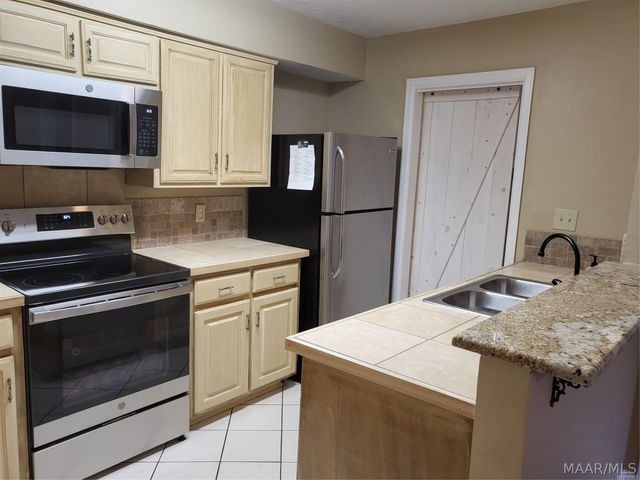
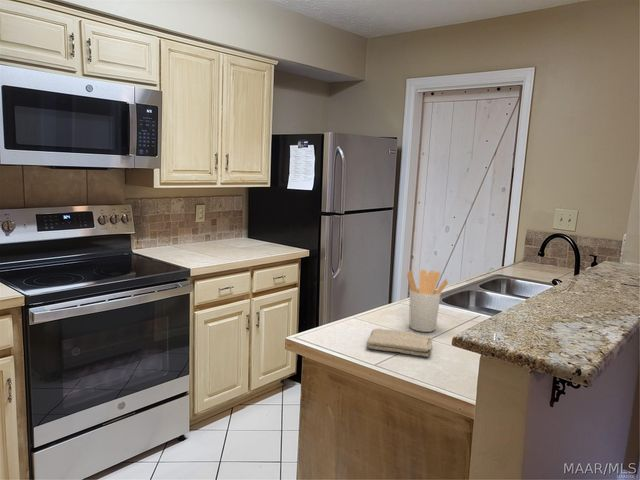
+ washcloth (399, 341)
+ utensil holder (425, 298)
